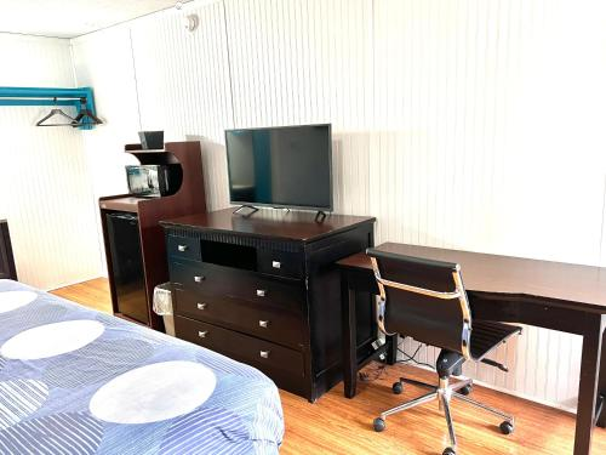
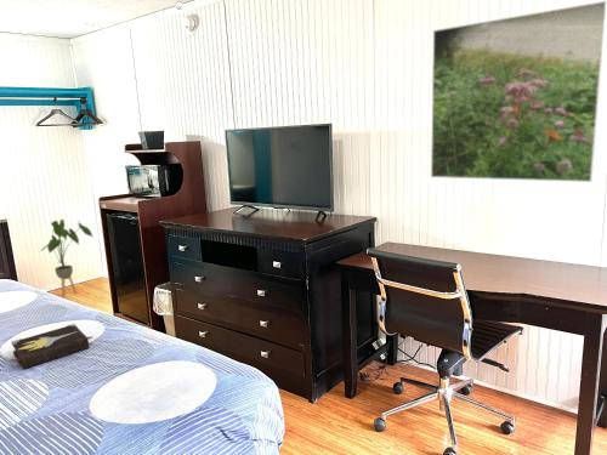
+ house plant (63, 256)
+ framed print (507, 101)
+ hardback book (50, 343)
